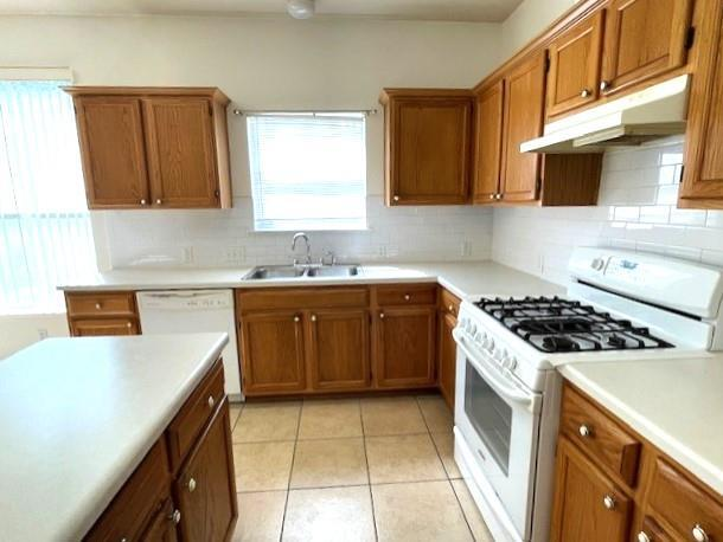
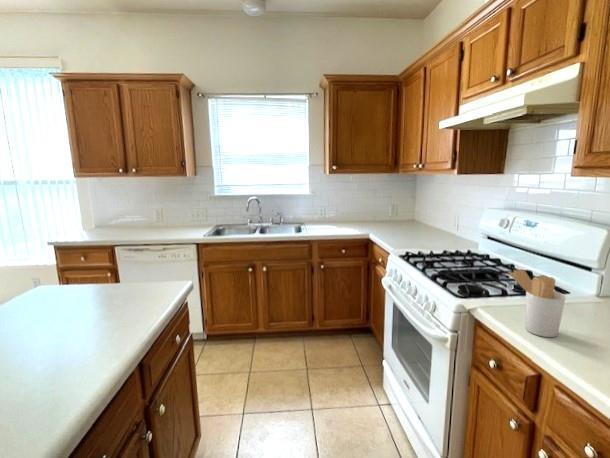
+ utensil holder (534, 300)
